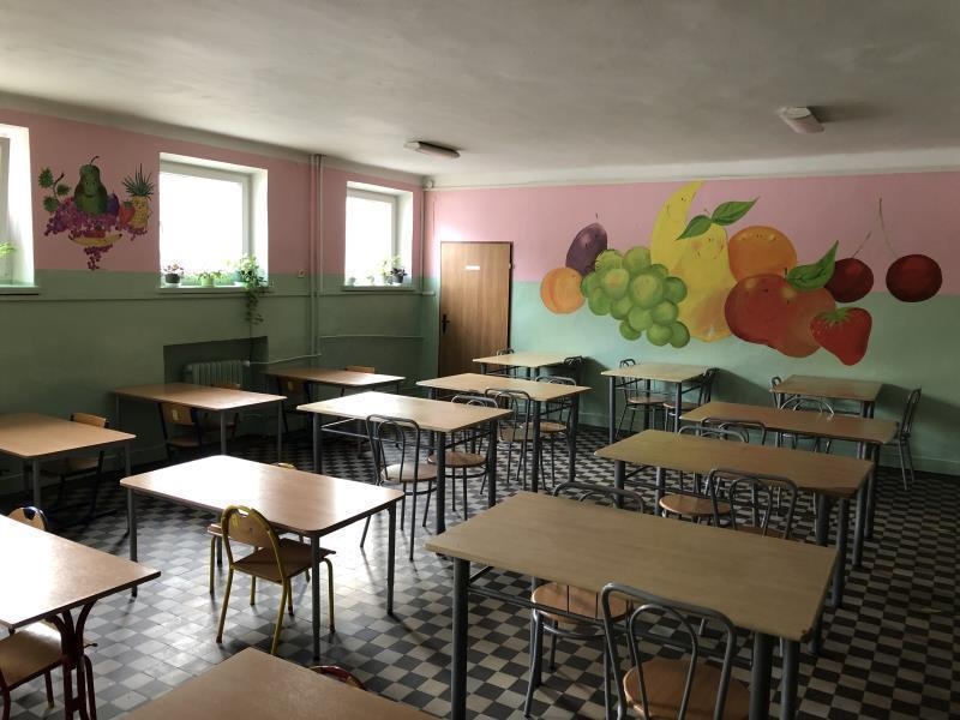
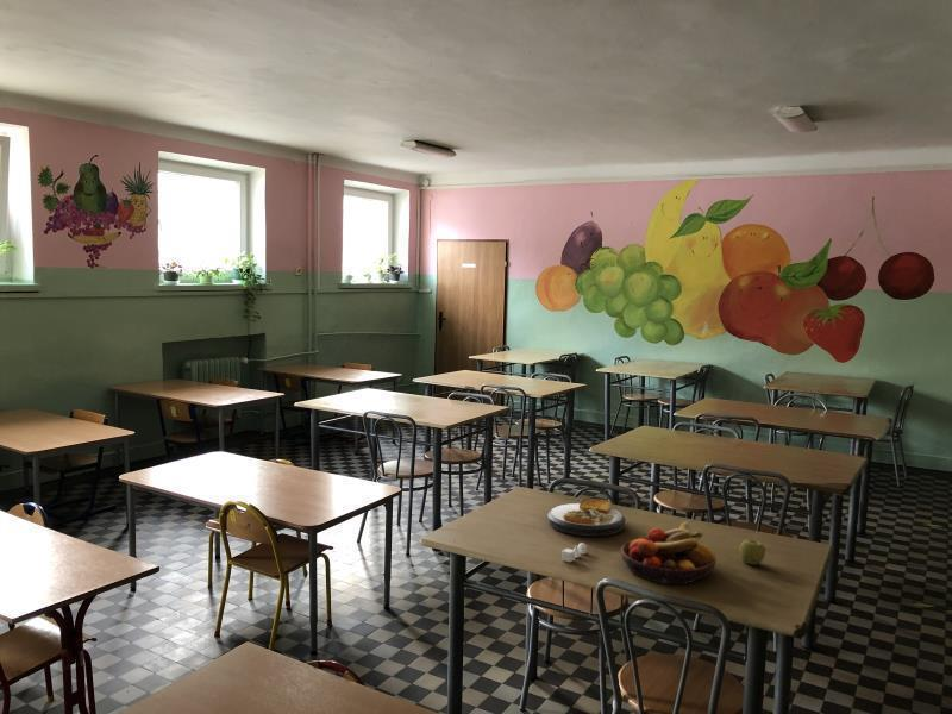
+ apple (752, 551)
+ fruit bowl (668, 547)
+ plate (585, 515)
+ salt and pepper shaker set (575, 550)
